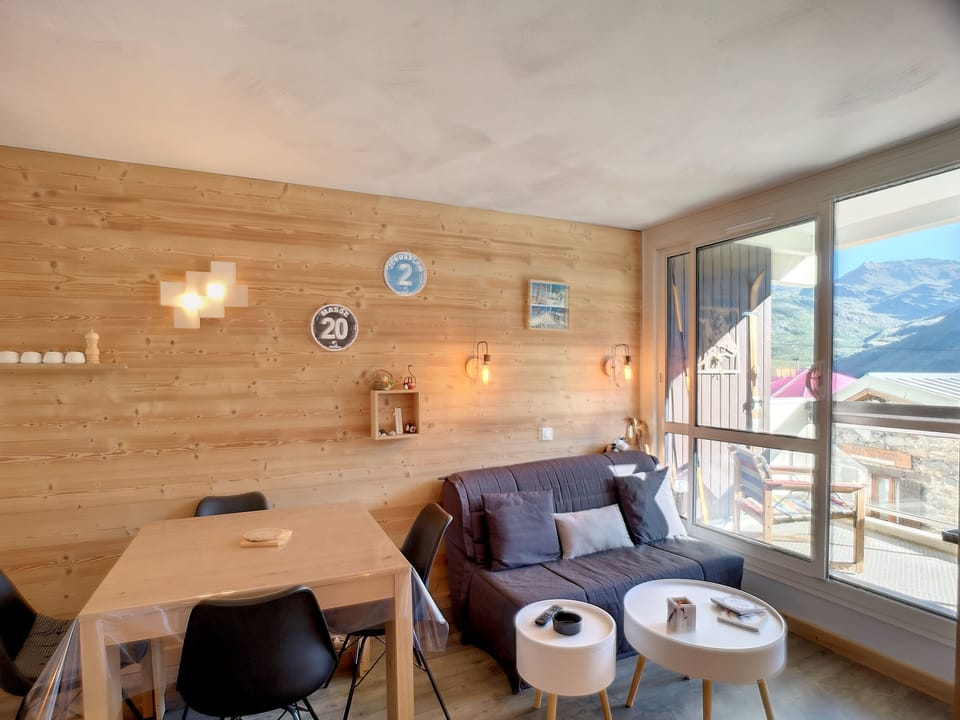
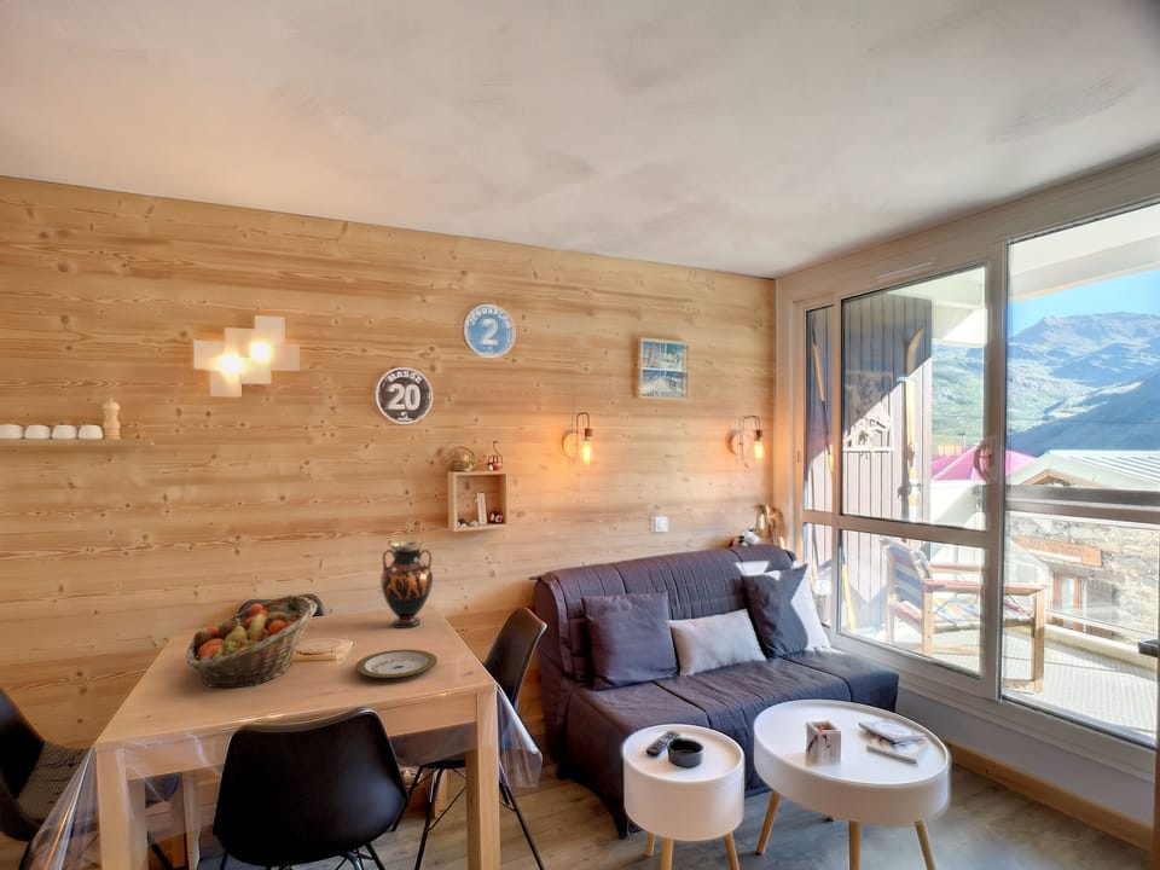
+ vase (406, 584)
+ fruit basket (253, 638)
+ plate (396, 665)
